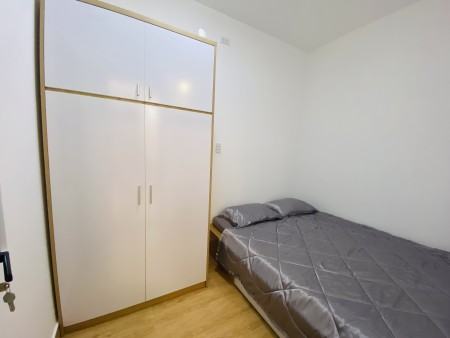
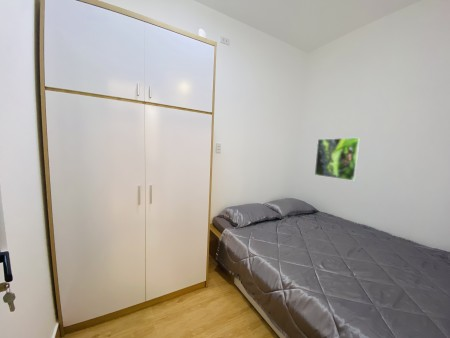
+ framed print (335, 158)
